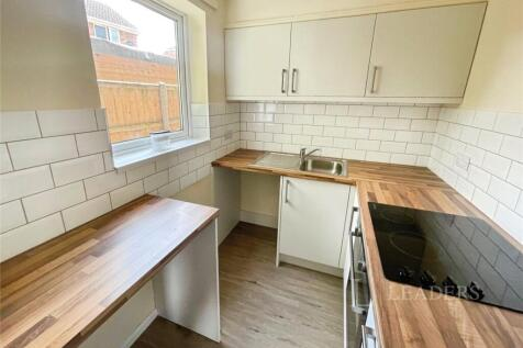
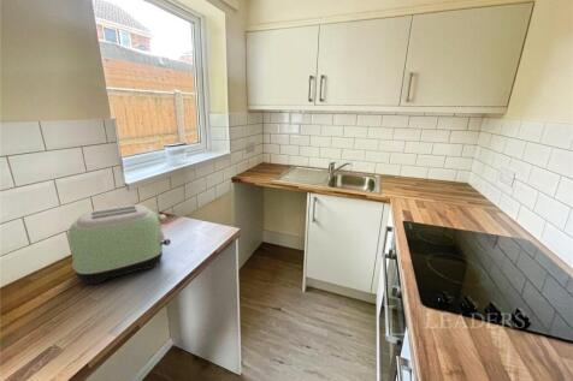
+ toaster (123, 239)
